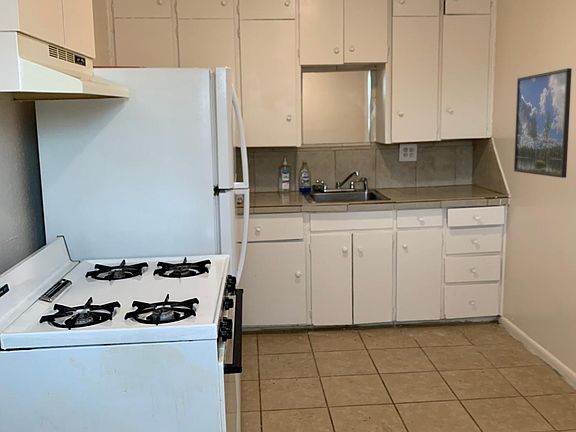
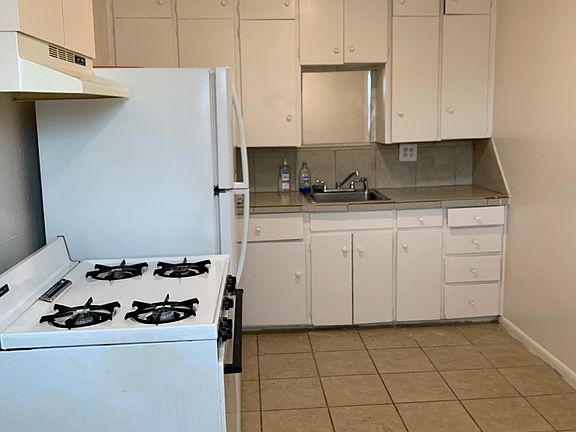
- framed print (540, 124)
